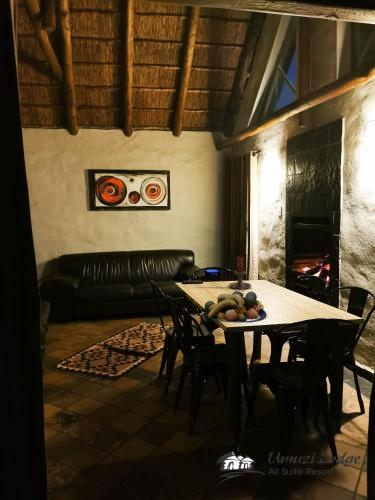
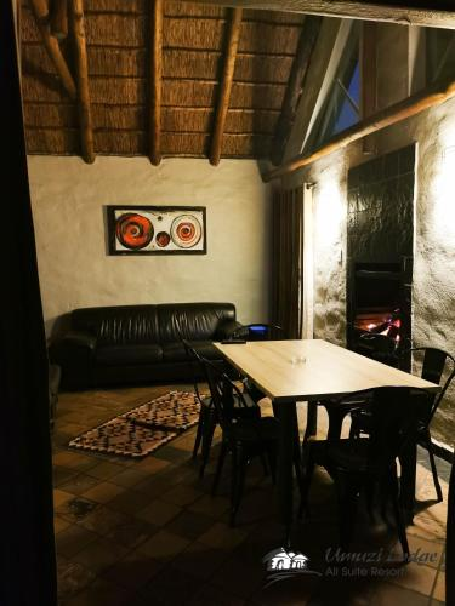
- candle holder (240, 272)
- fruit bowl (235, 303)
